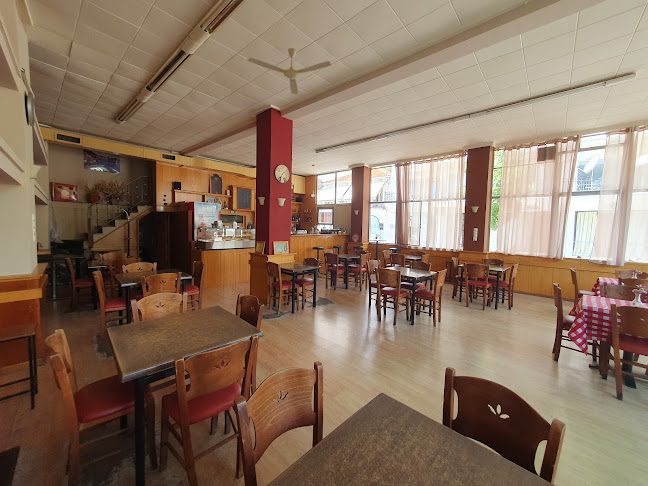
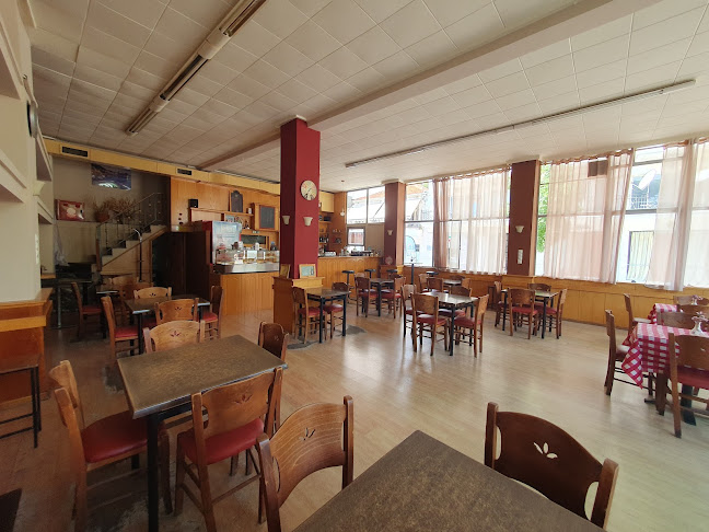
- ceiling fan (289, 68)
